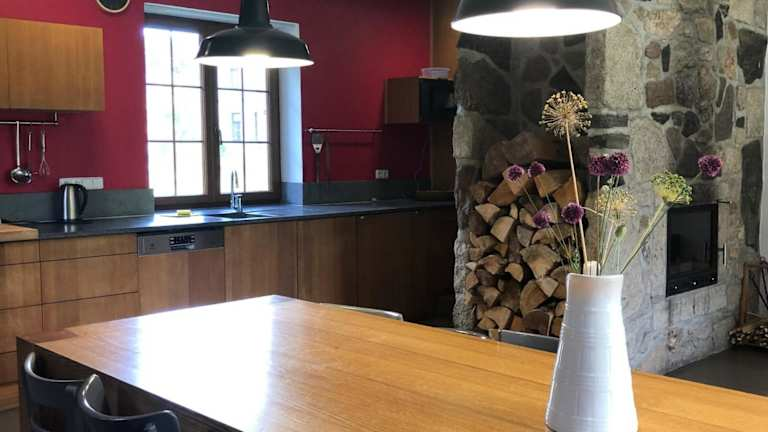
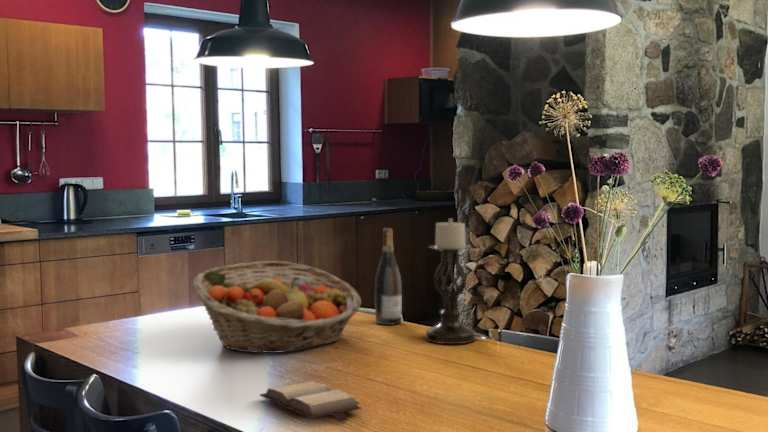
+ hardback book (311, 398)
+ wine bottle (388, 275)
+ fruit basket (279, 303)
+ candle holder (451, 277)
